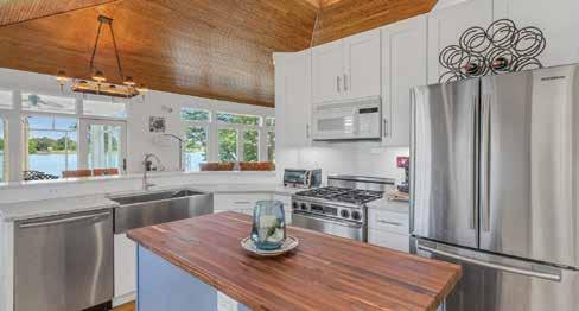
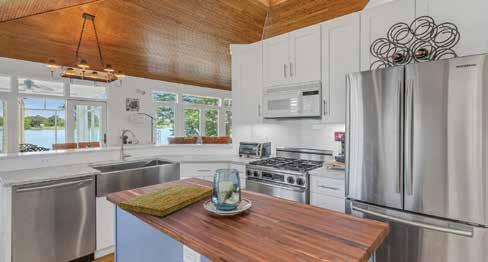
+ cutting board (171, 196)
